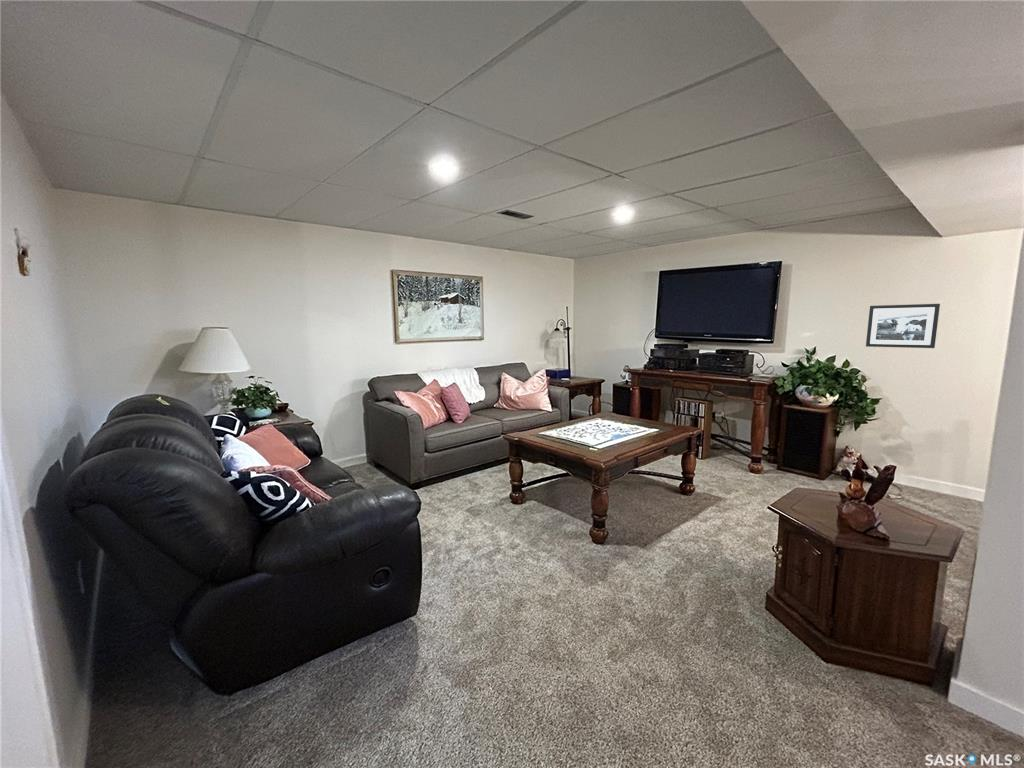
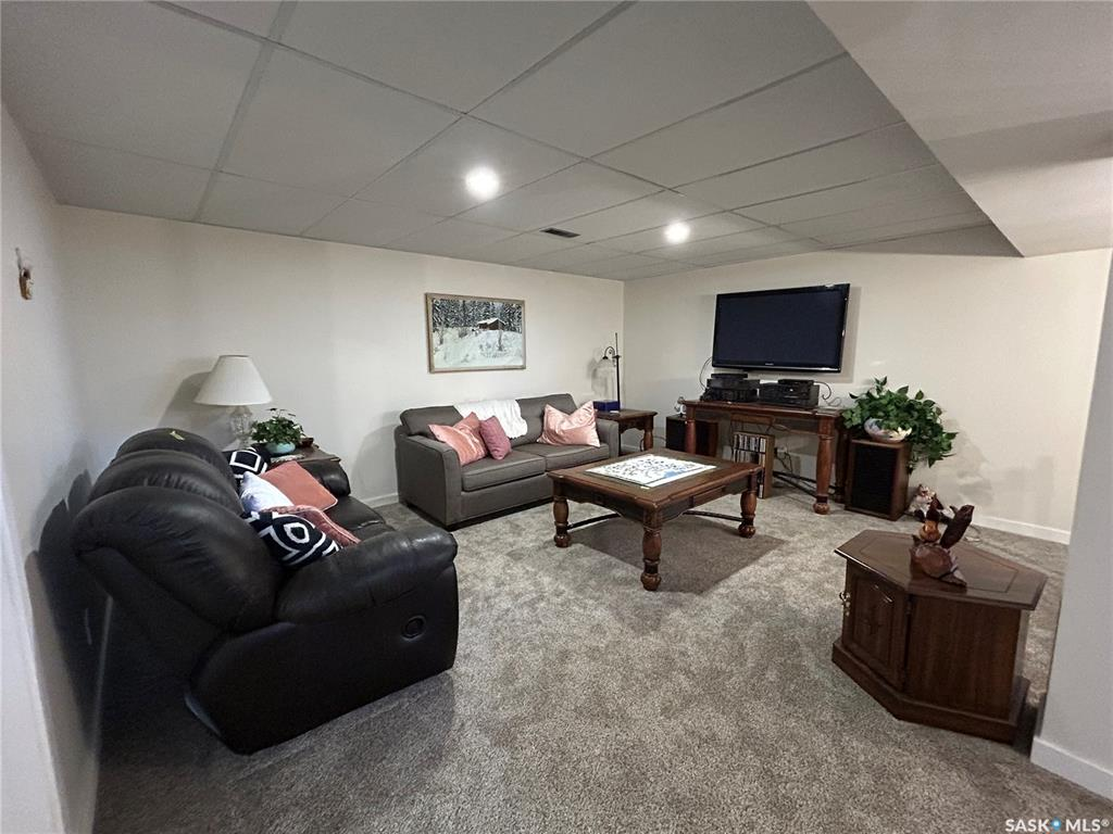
- picture frame (901, 326)
